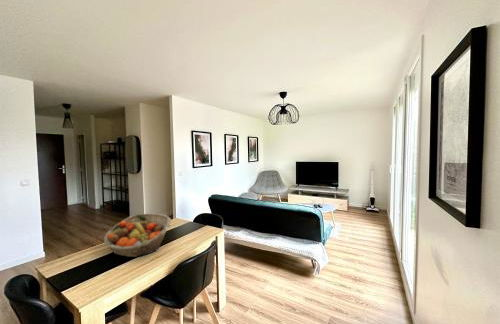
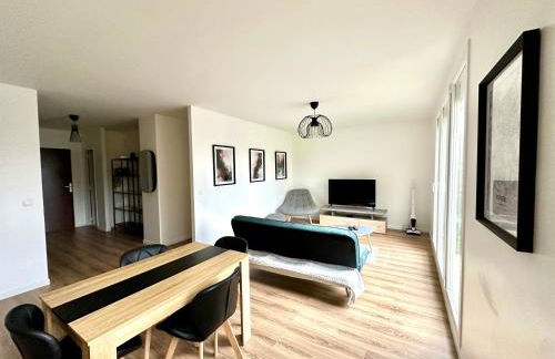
- fruit basket (139, 233)
